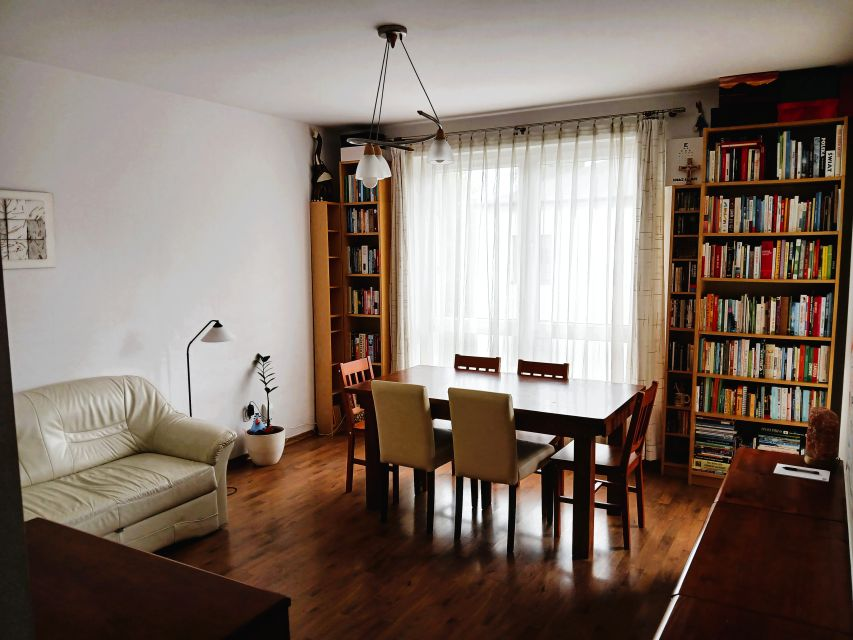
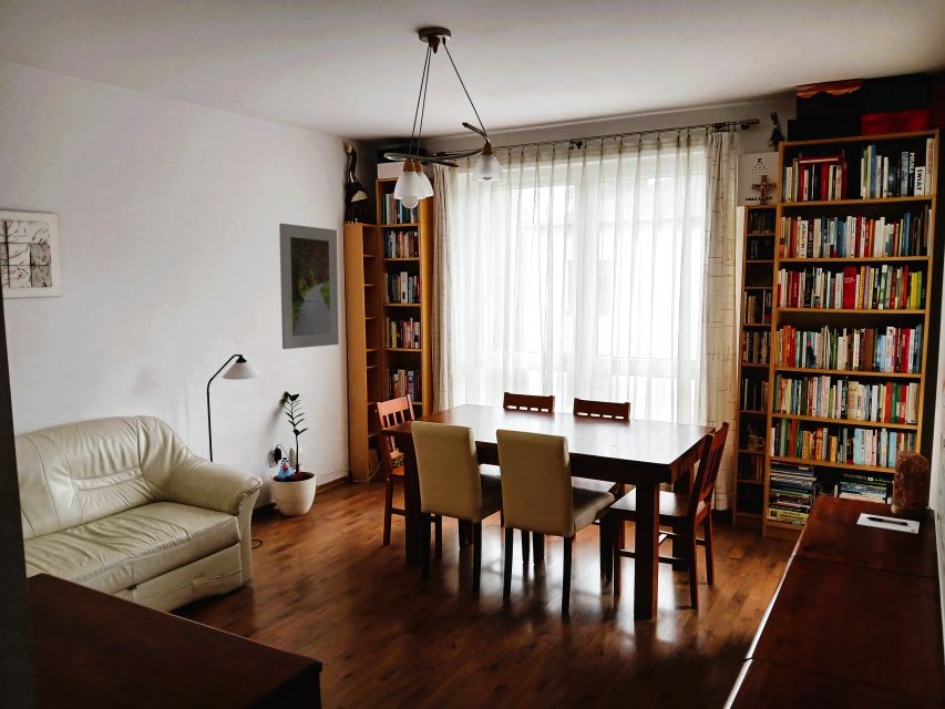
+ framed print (310, 287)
